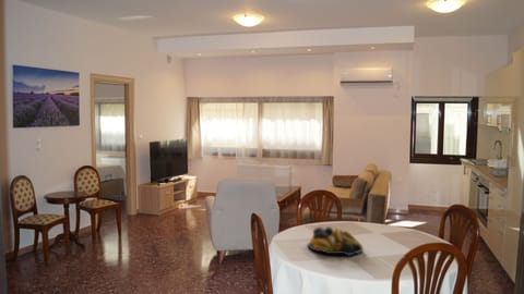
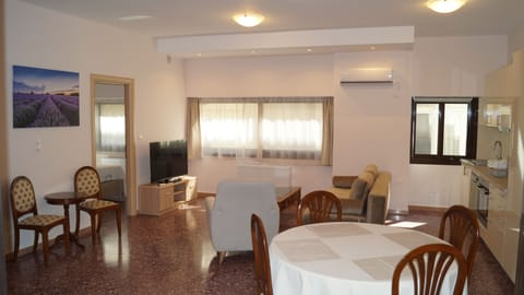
- fruit bowl (334, 237)
